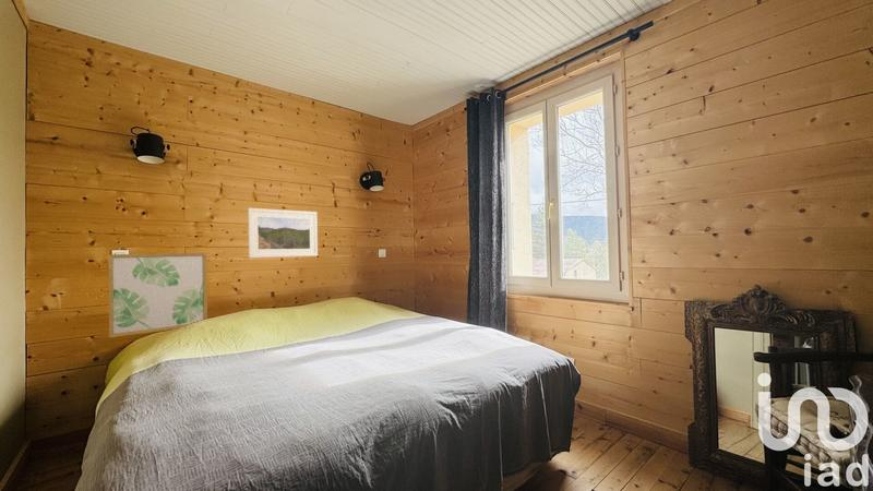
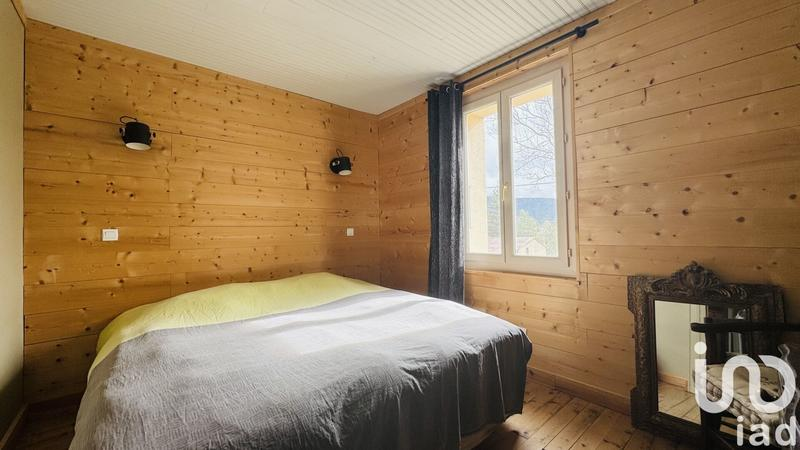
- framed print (285, 233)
- wall art (160, 291)
